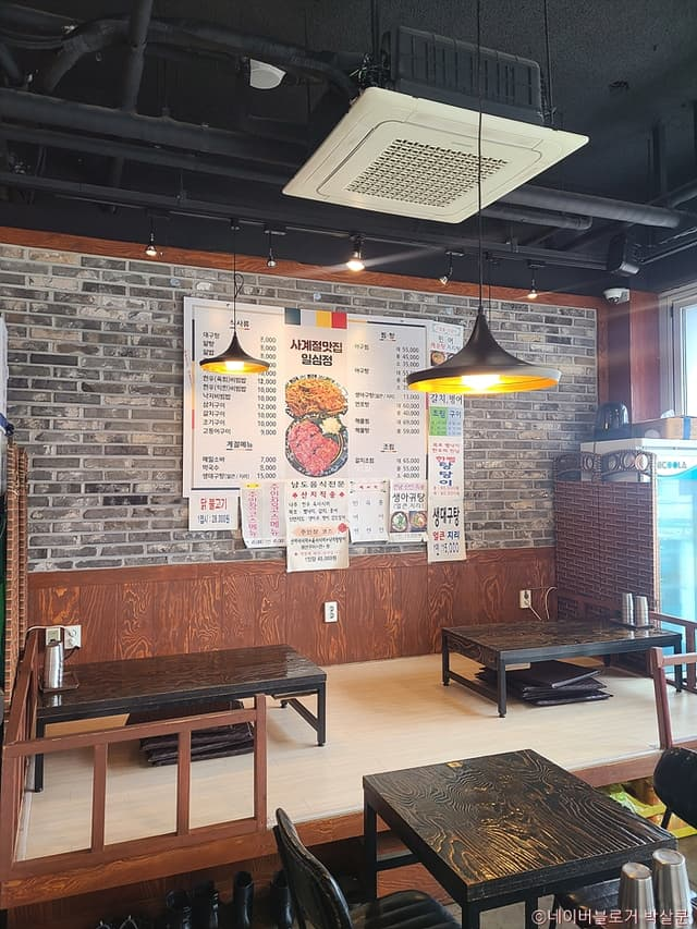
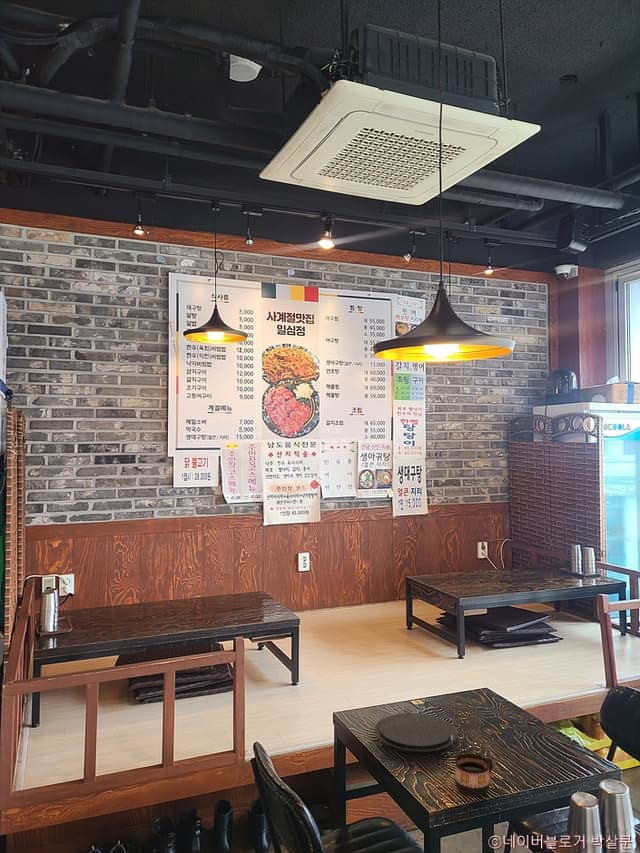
+ cup (474, 775)
+ plate (415, 736)
